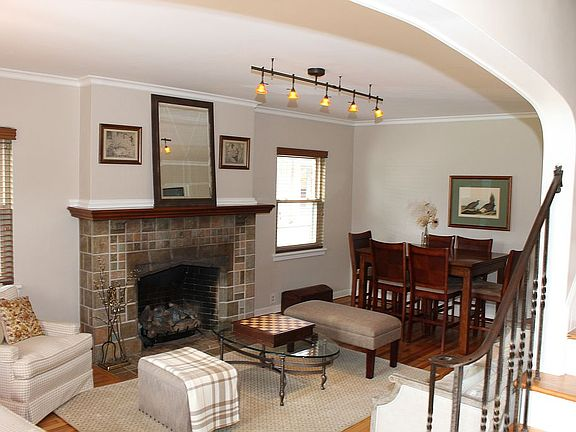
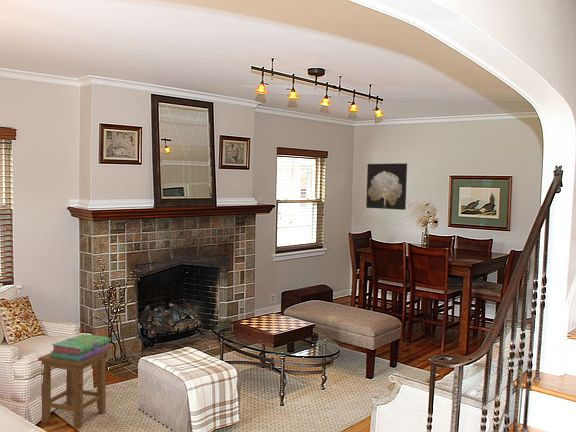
+ wall art (386, 186)
+ stack of books (81, 346)
+ stool (74, 385)
